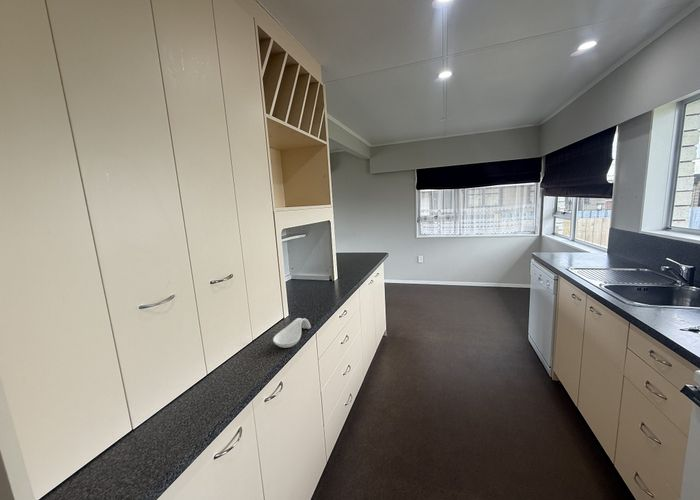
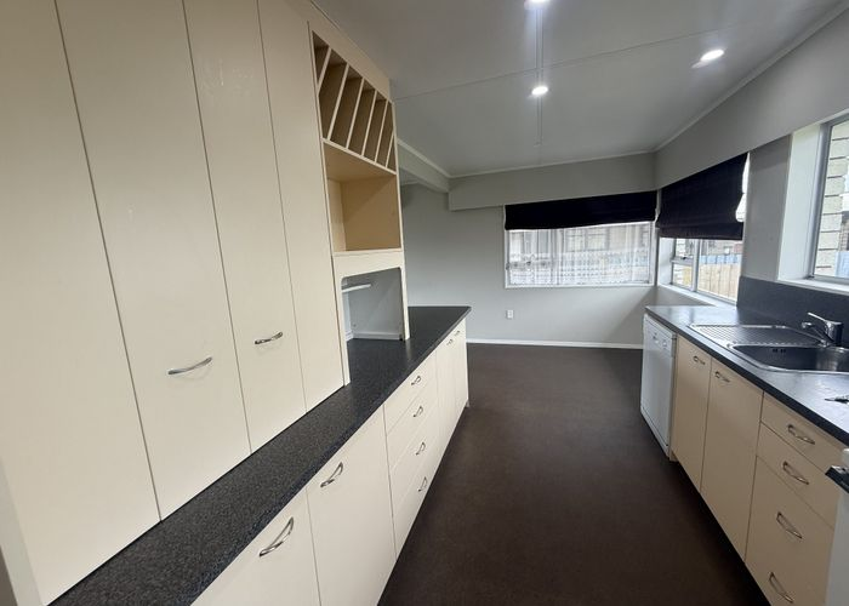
- spoon rest (293, 331)
